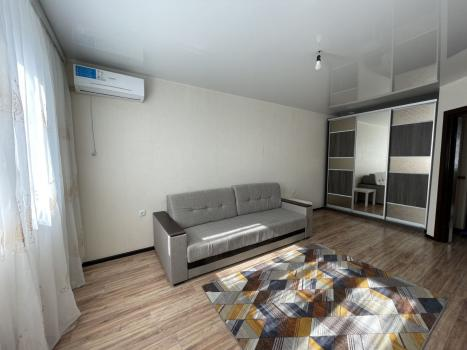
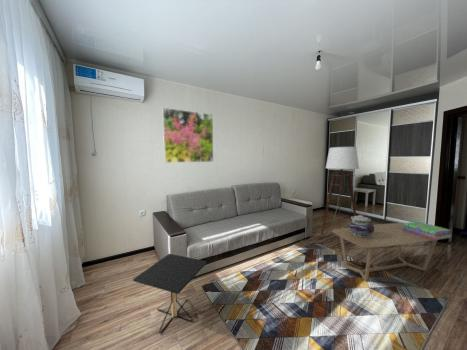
+ floor lamp (331, 194)
+ decorative container (361, 224)
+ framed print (189, 137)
+ stack of books (425, 229)
+ coffee table (385, 246)
+ side table (173, 292)
